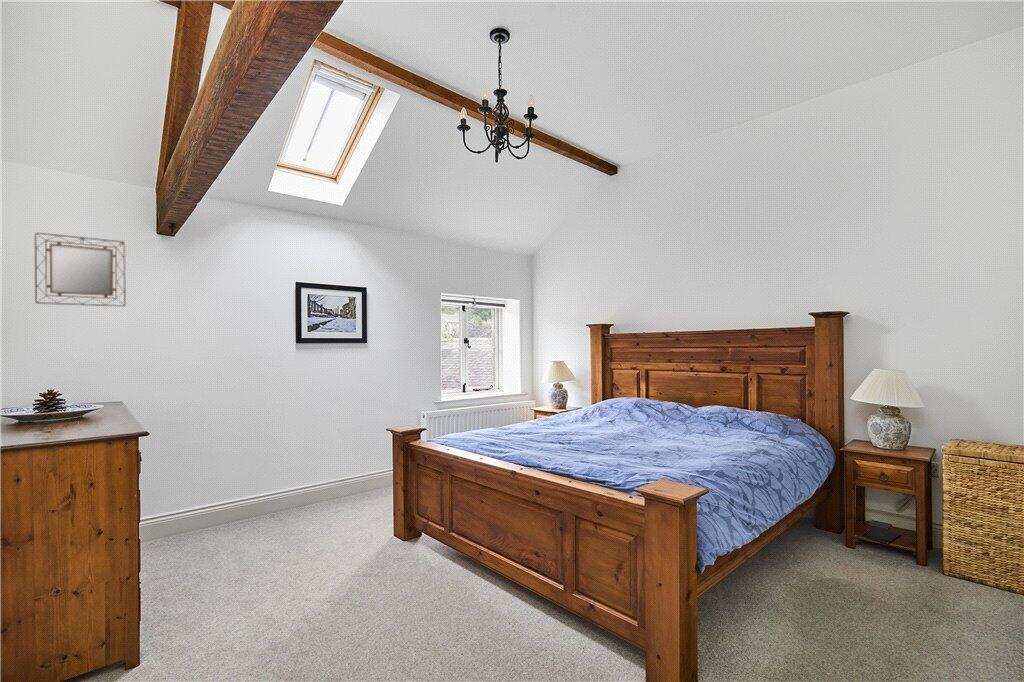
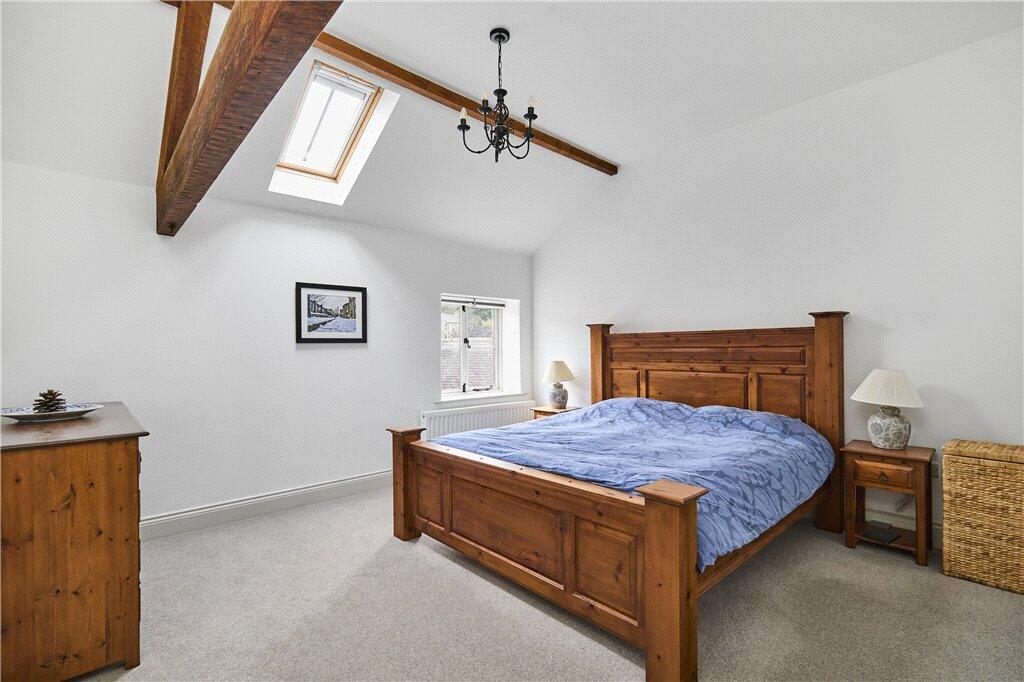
- home mirror (82, 270)
